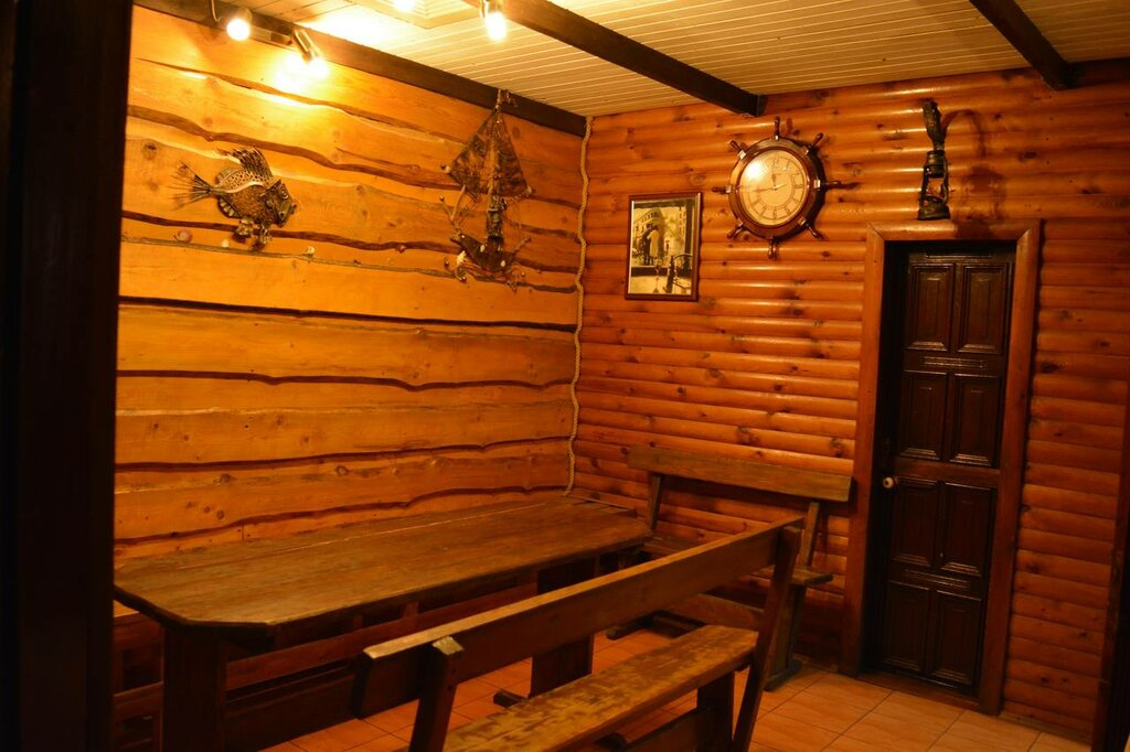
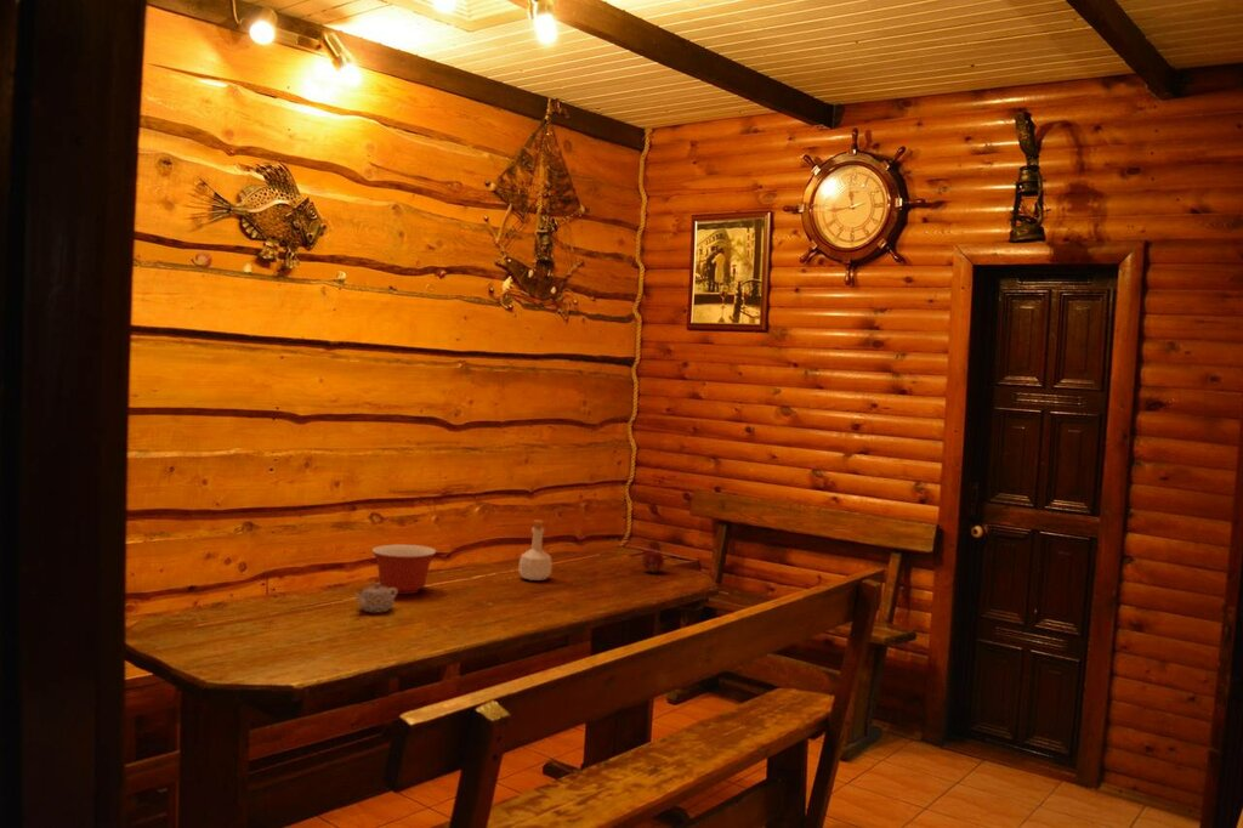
+ bottle (535, 549)
+ teapot (375, 596)
+ mixing bowl (403, 569)
+ fruit (653, 560)
